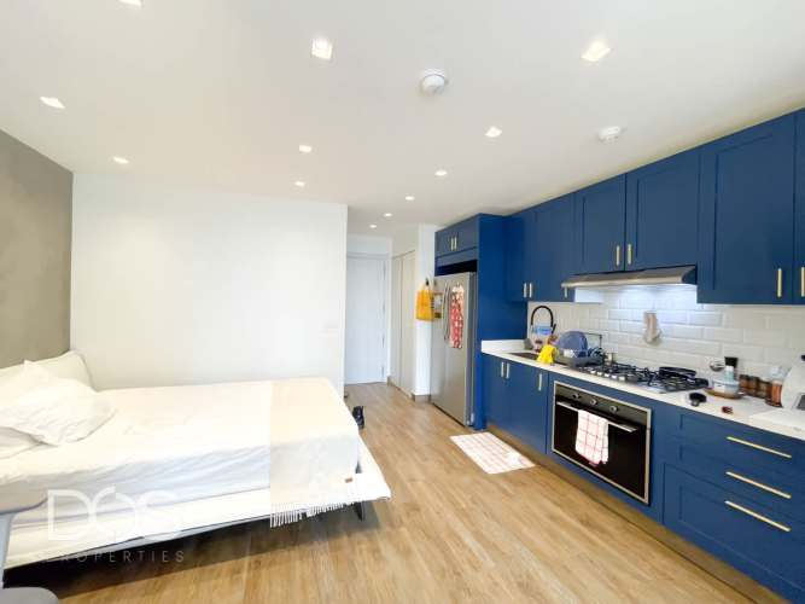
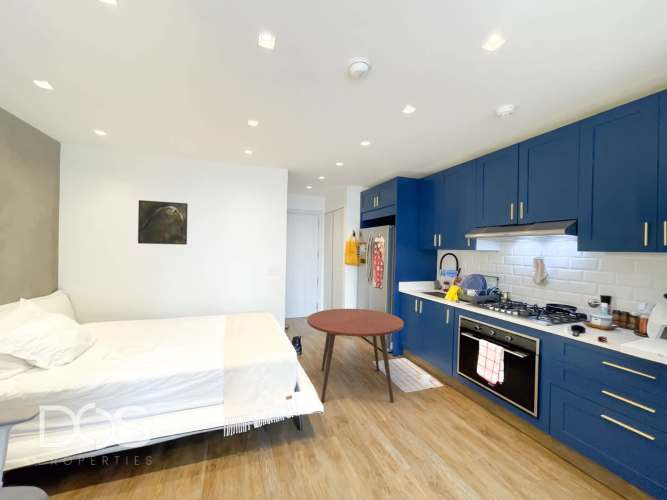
+ dining table (358, 336)
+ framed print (163, 222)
